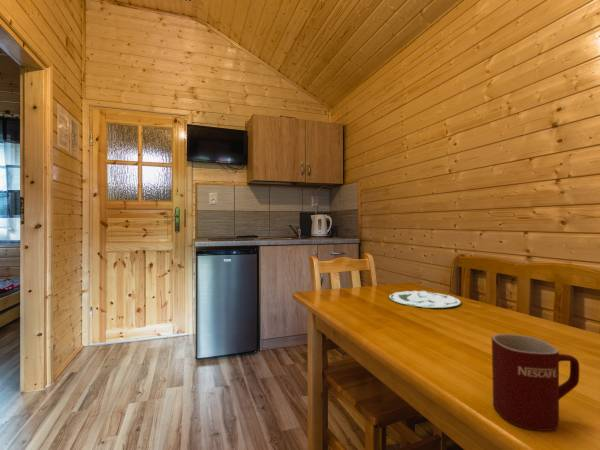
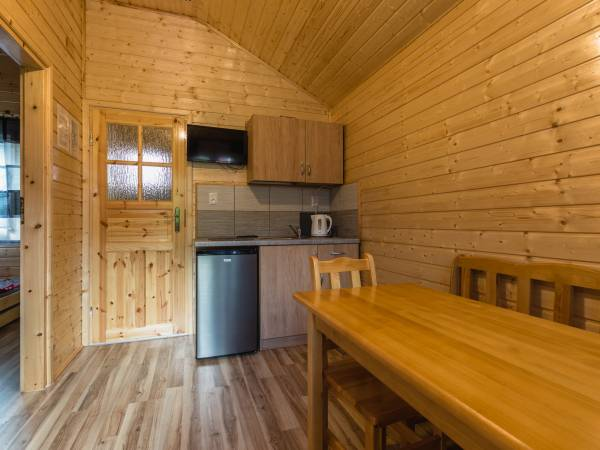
- plate (423, 295)
- mug (536, 379)
